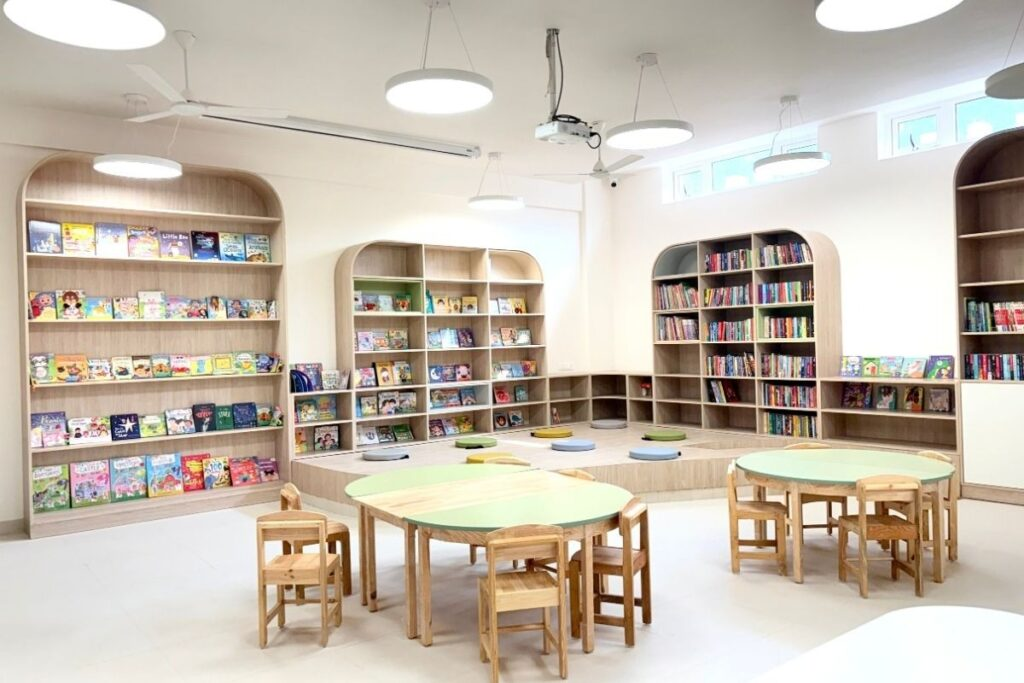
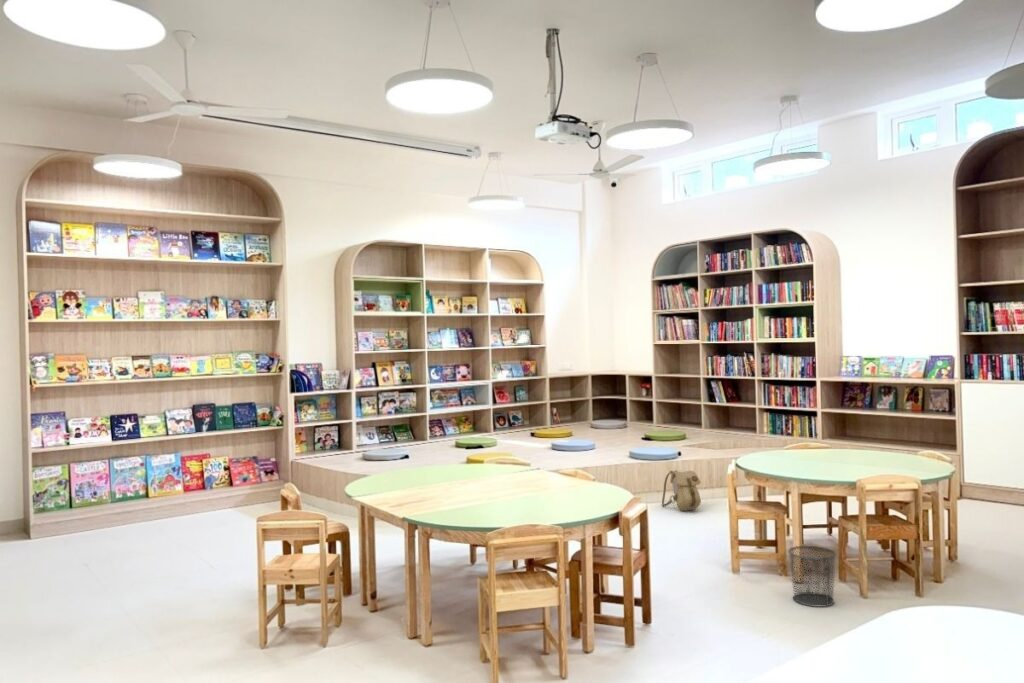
+ backpack (681, 488)
+ waste bin (812, 576)
